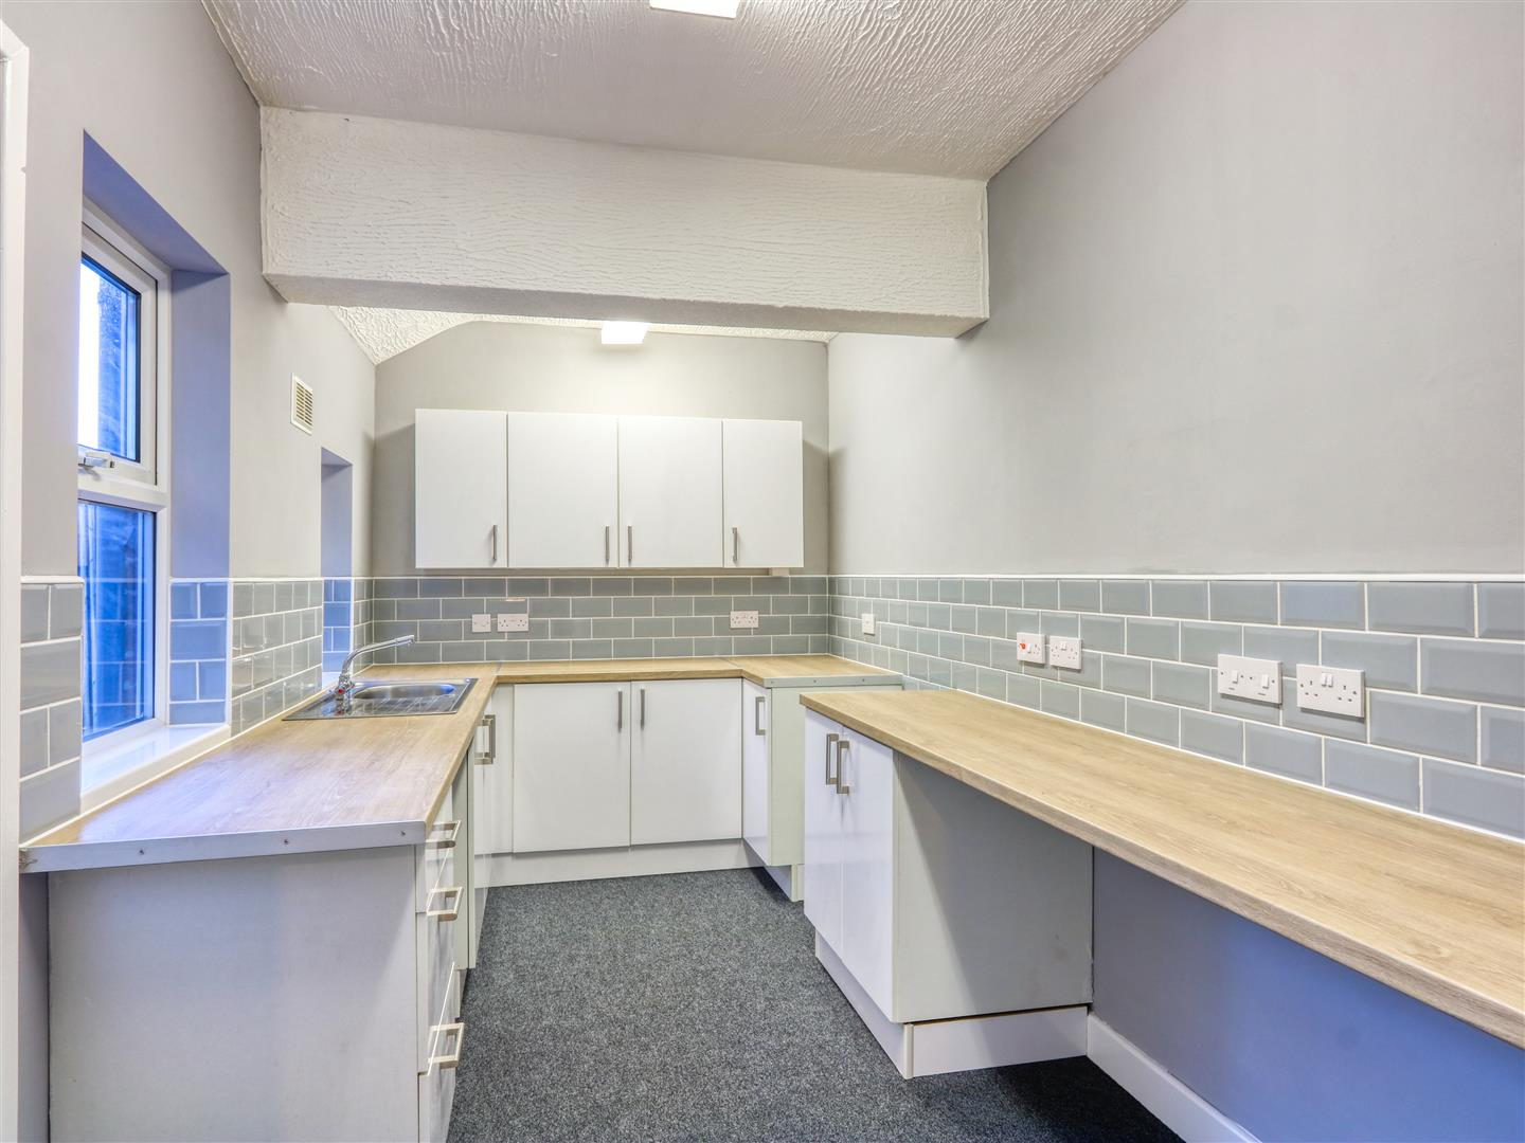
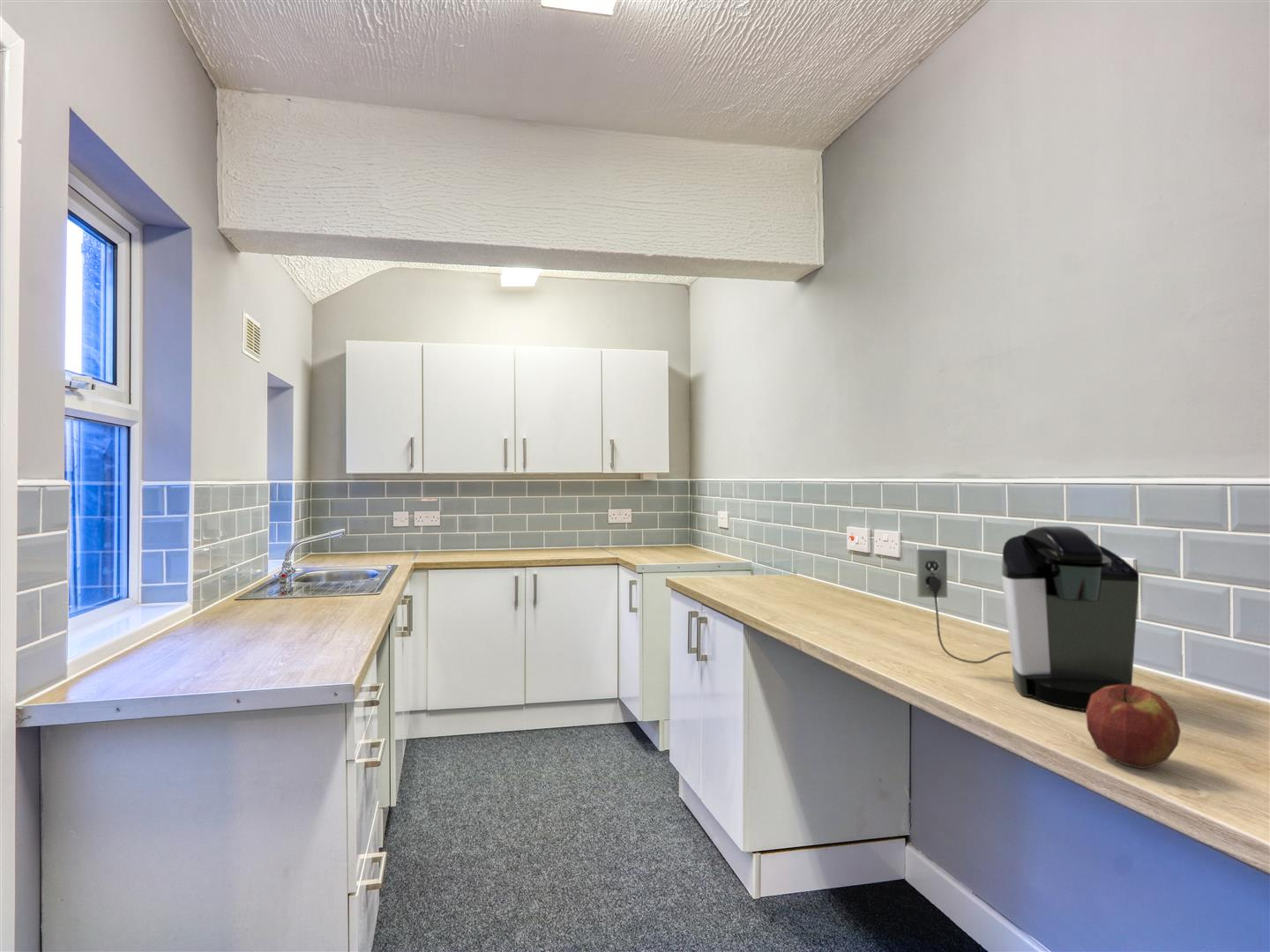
+ coffee maker (1028, 607)
+ apple (1132, 722)
